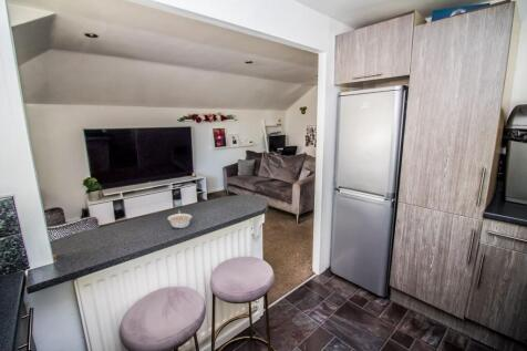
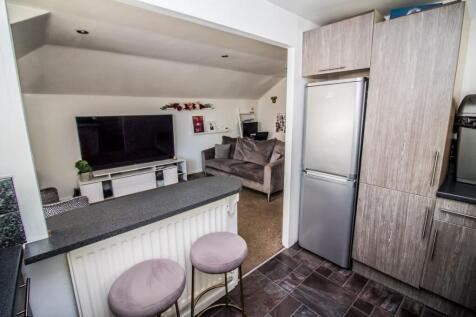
- legume (179, 219)
